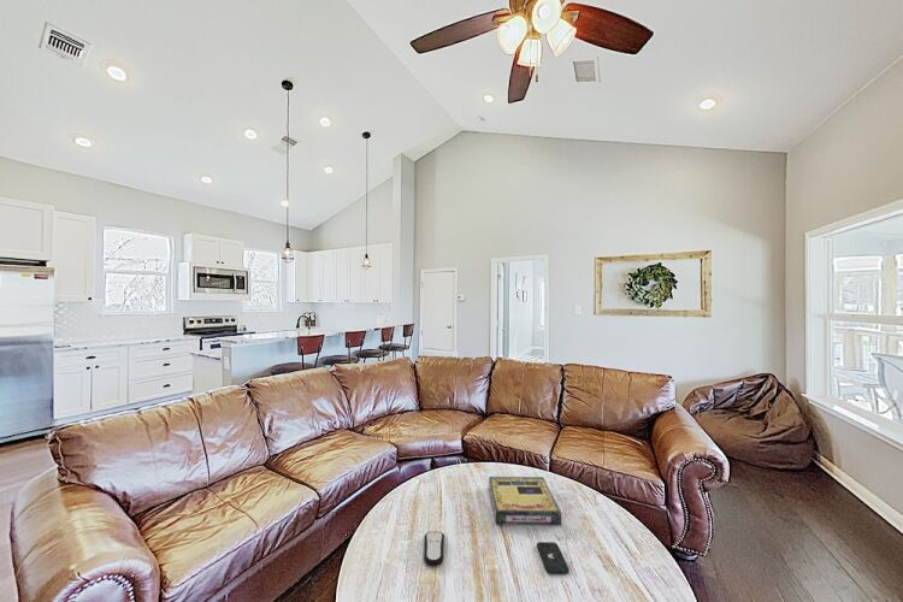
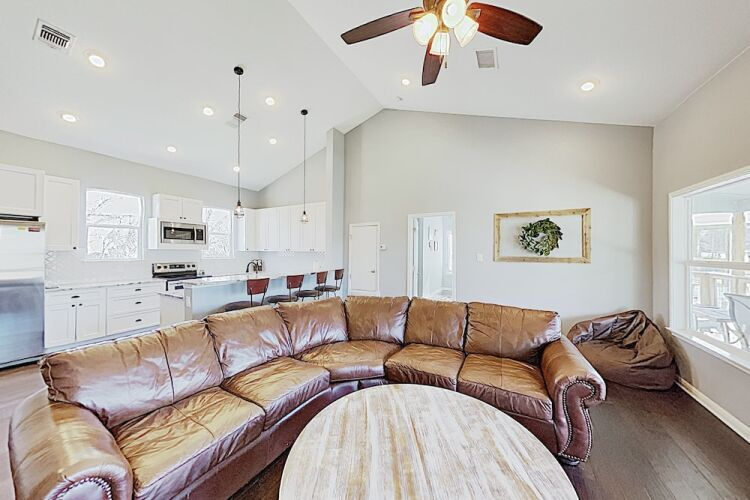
- remote control (433, 547)
- video game box (521, 498)
- smartphone (551, 556)
